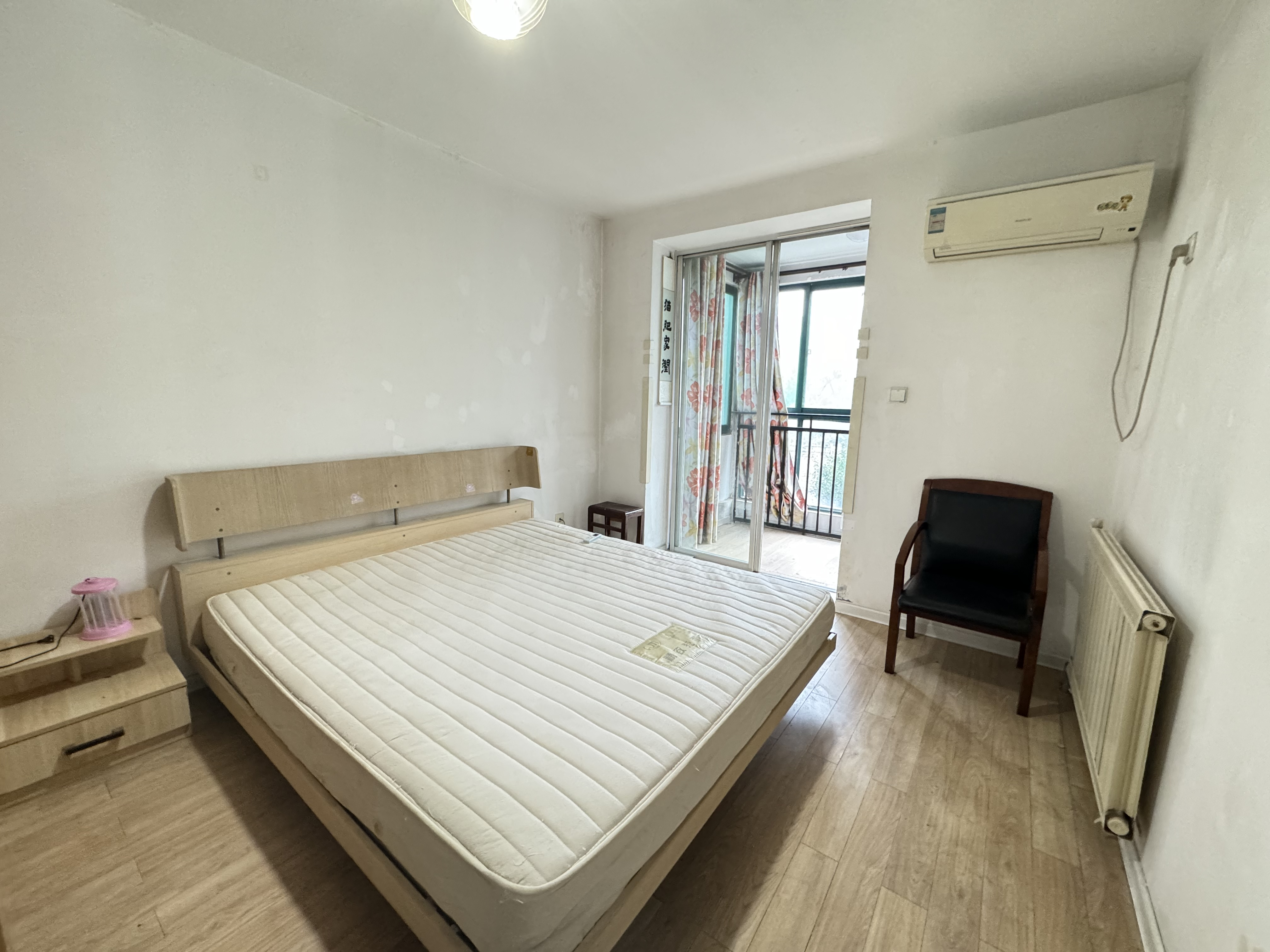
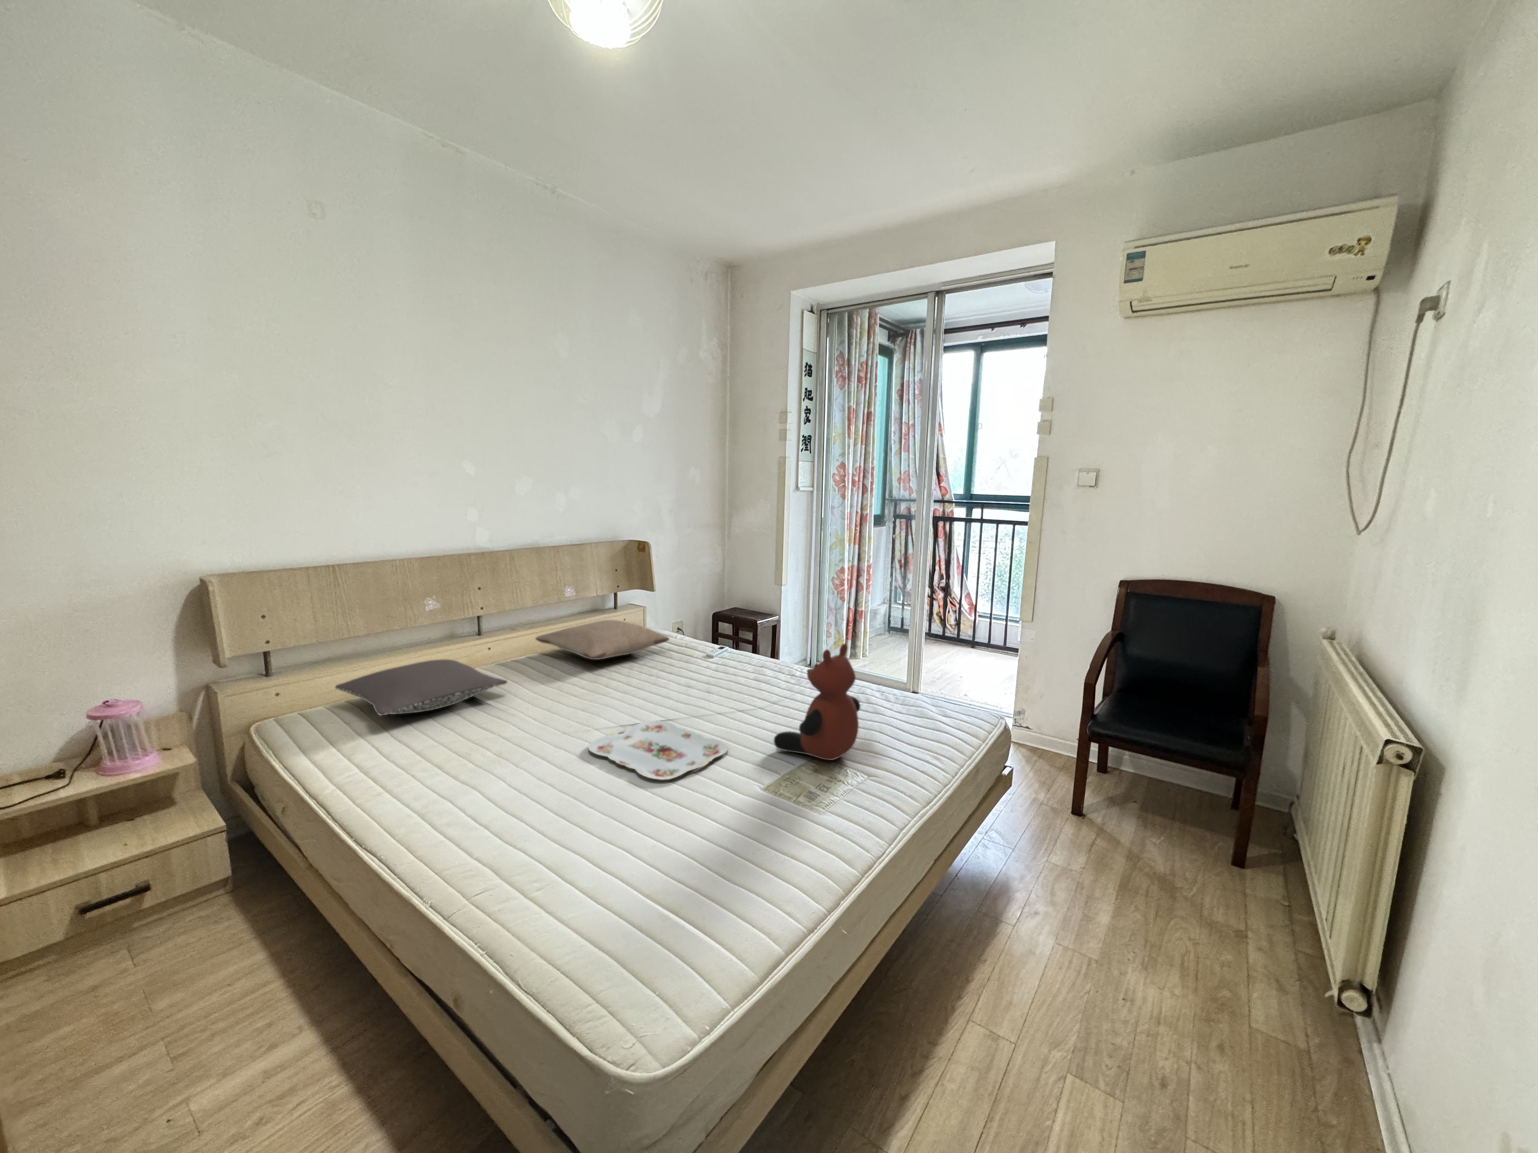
+ serving tray (658, 748)
+ teddy bear (819, 698)
+ pillow (603, 639)
+ pillow (423, 684)
